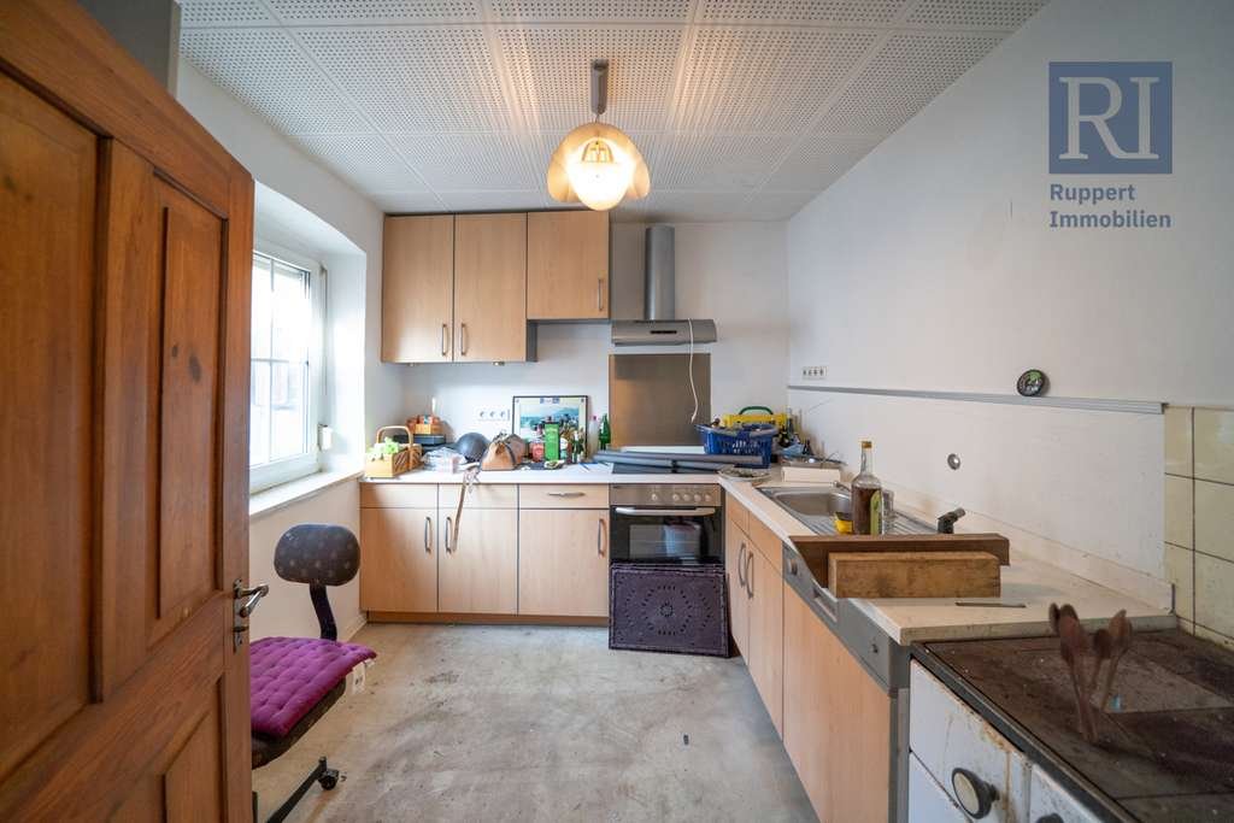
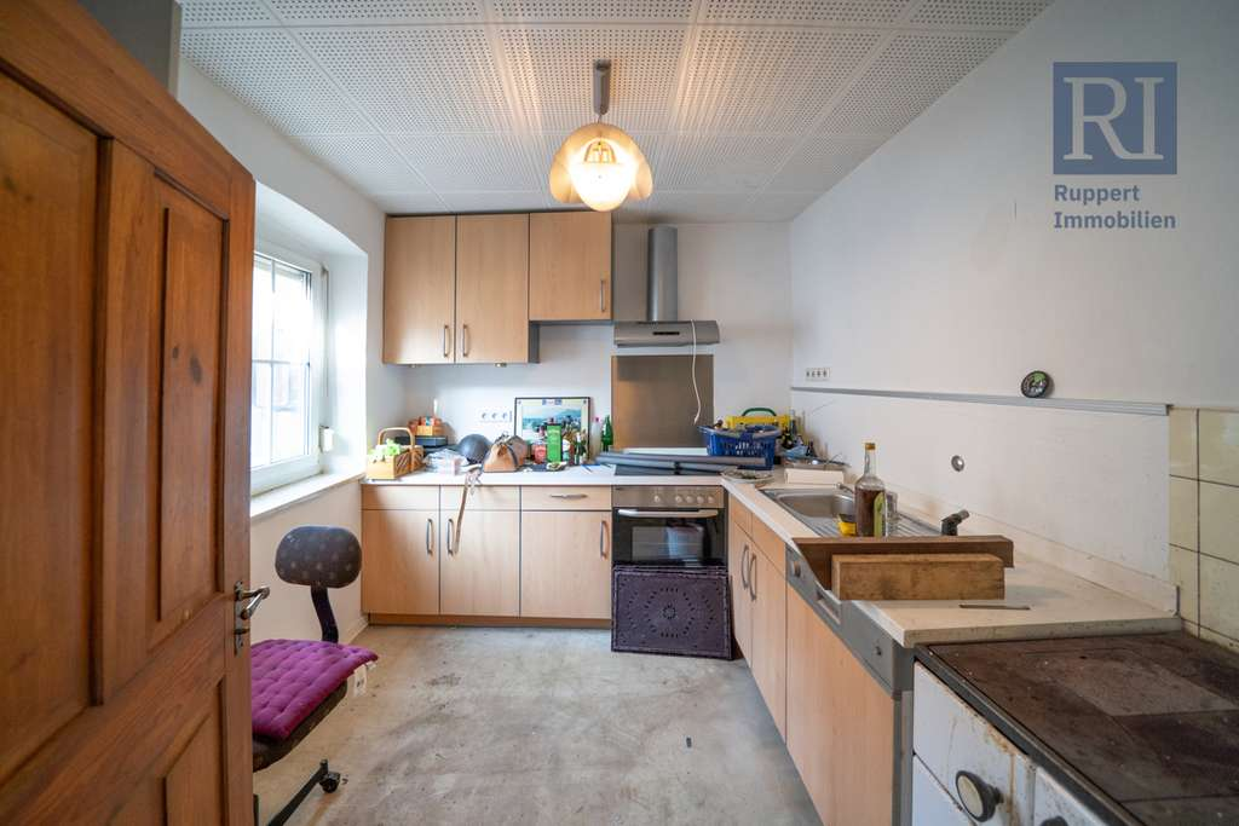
- utensil holder (1093, 670)
